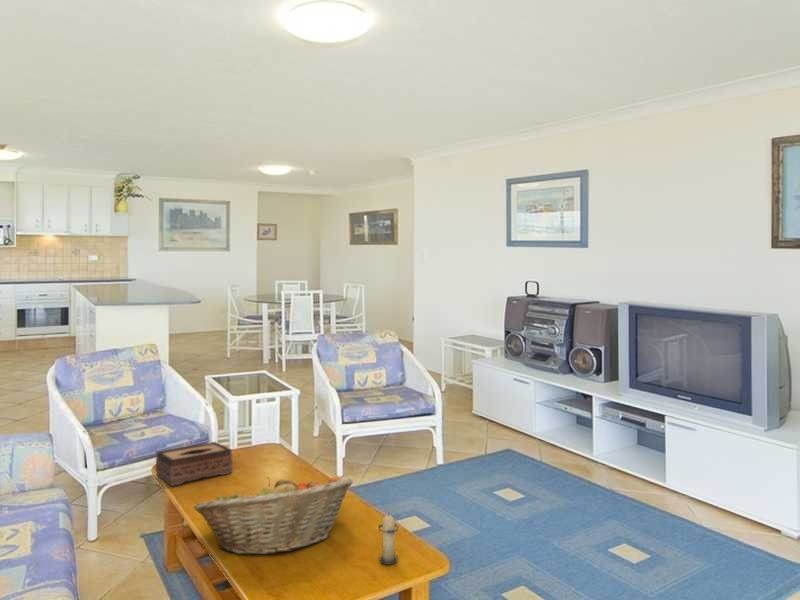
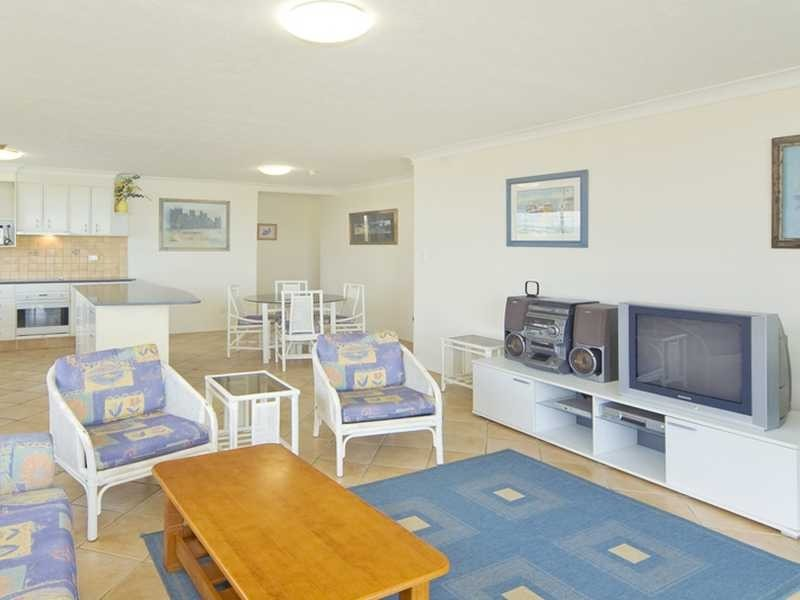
- candle (388, 536)
- tissue box (194, 462)
- fruit basket (276, 506)
